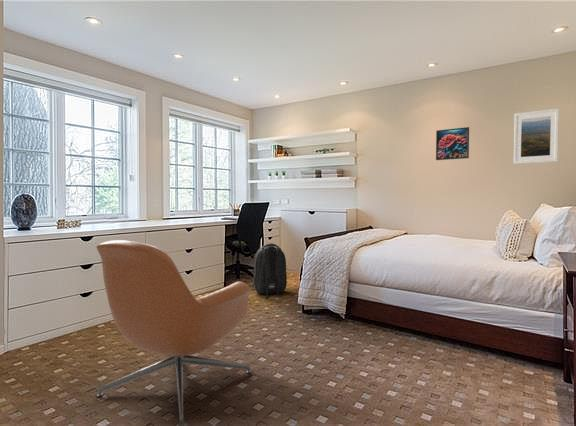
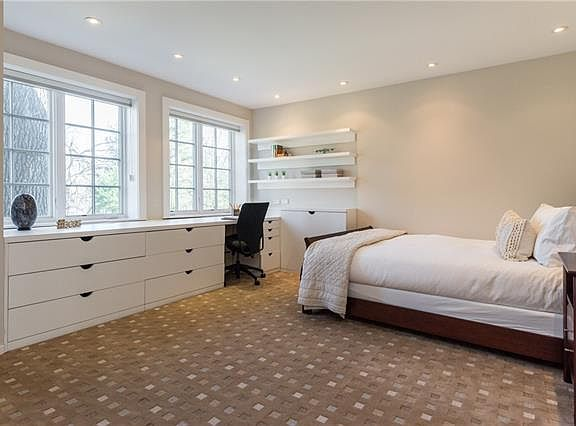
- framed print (452, 144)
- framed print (535, 137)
- backpack (270, 268)
- armchair (174, 310)
